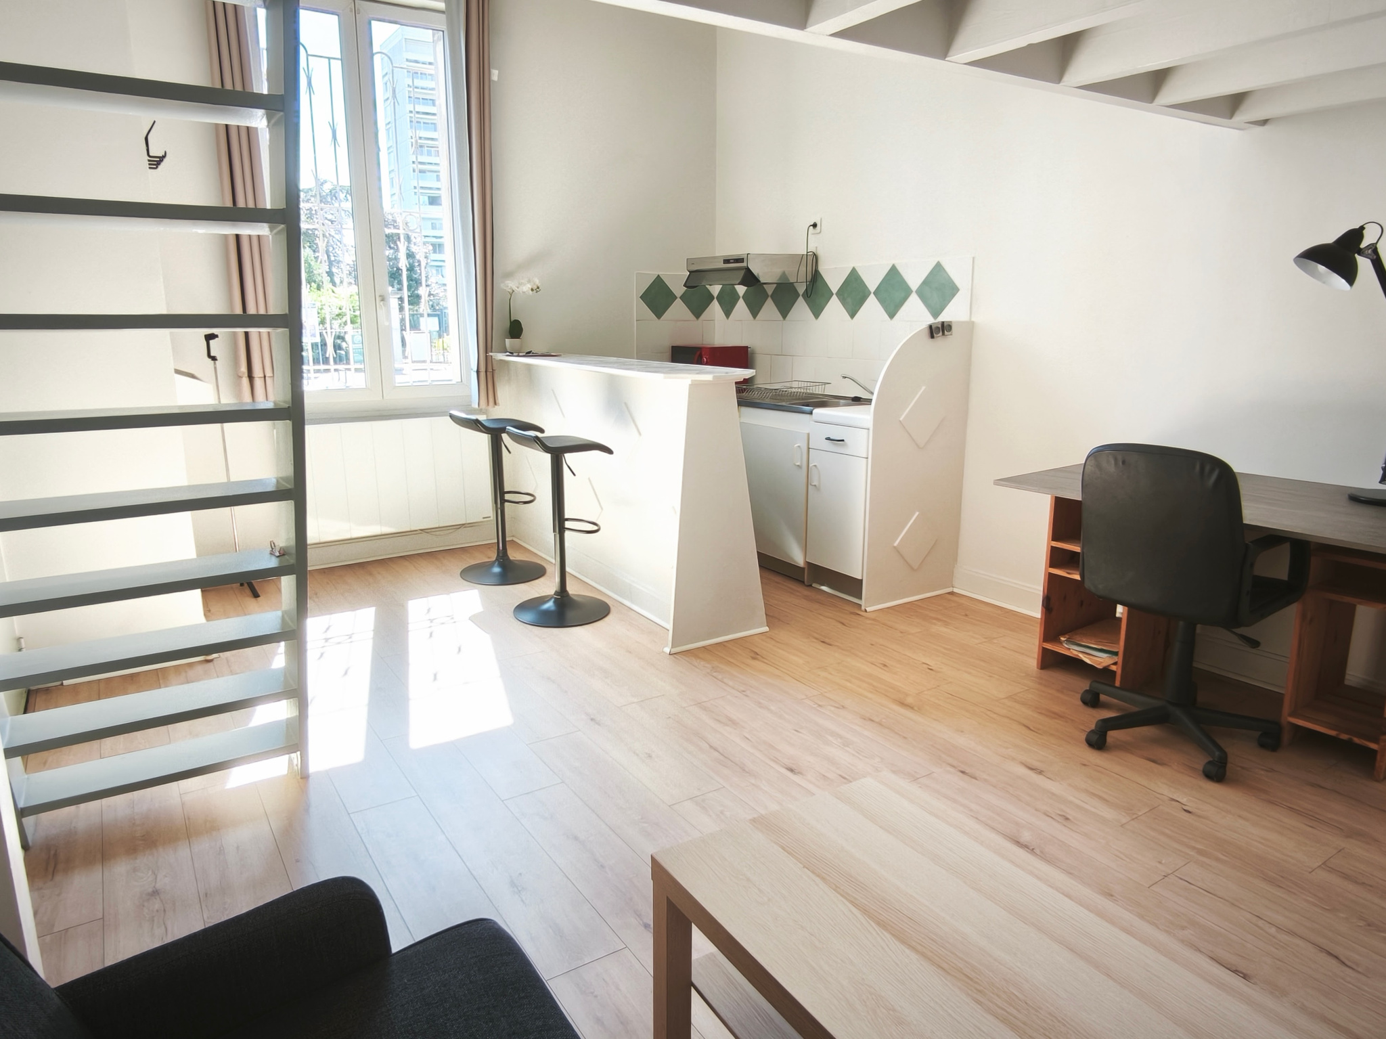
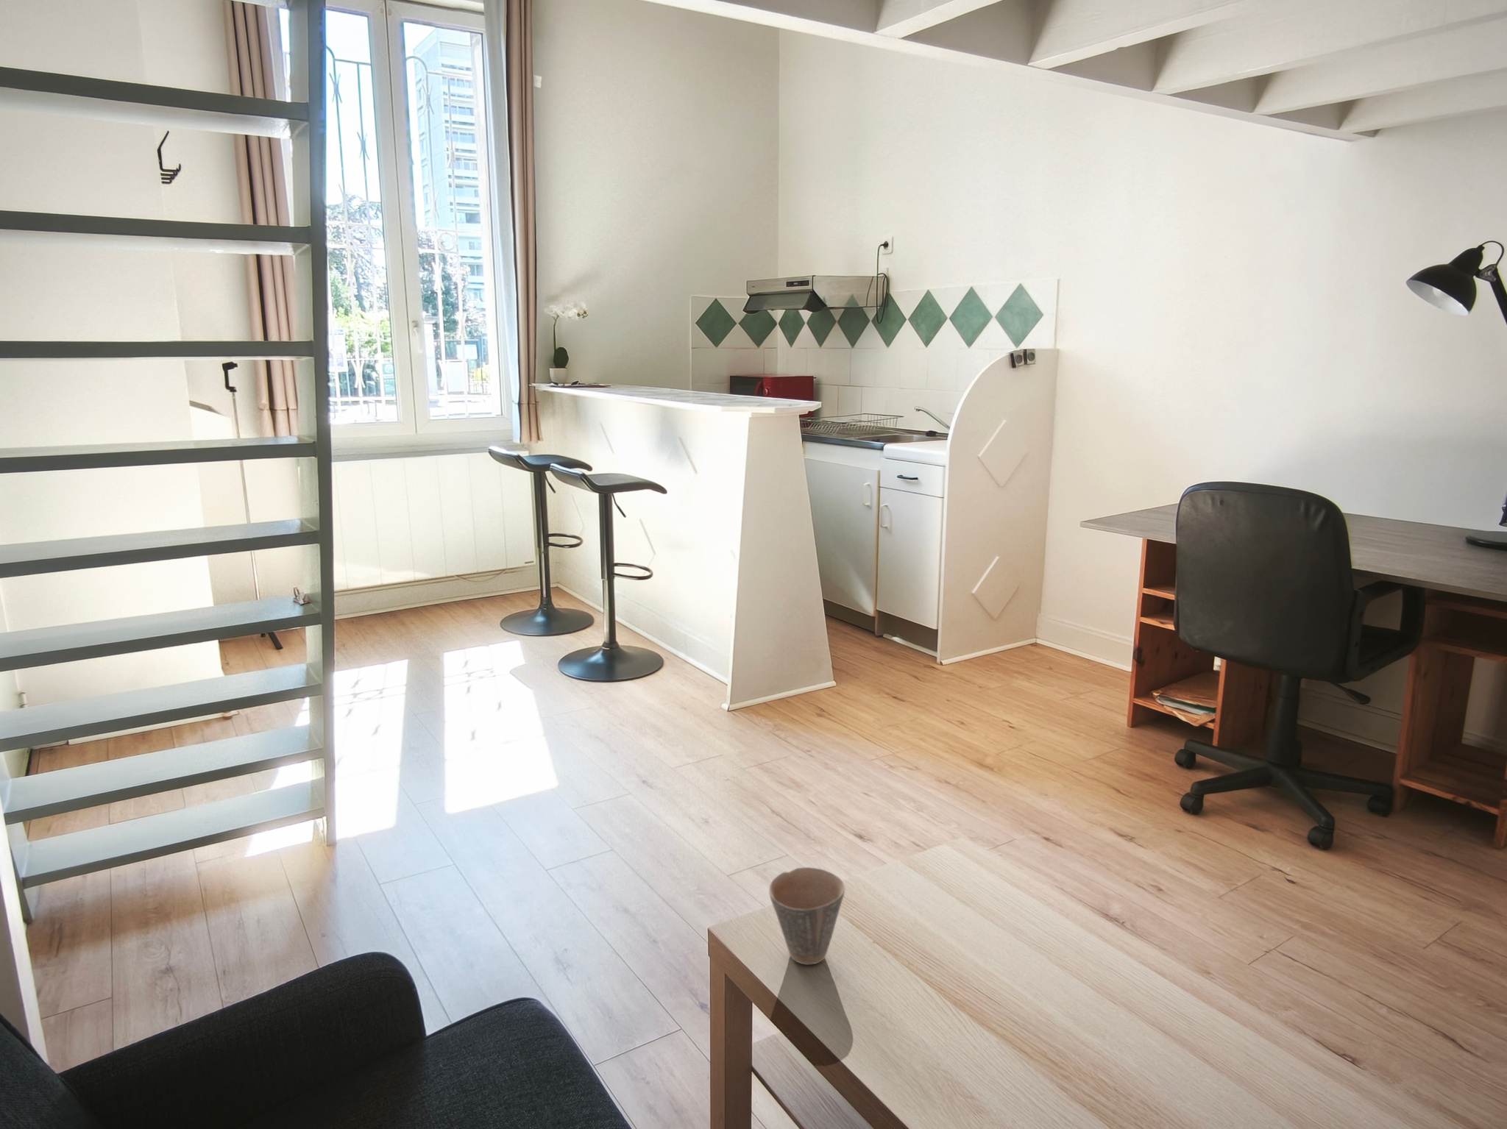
+ cup (805, 920)
